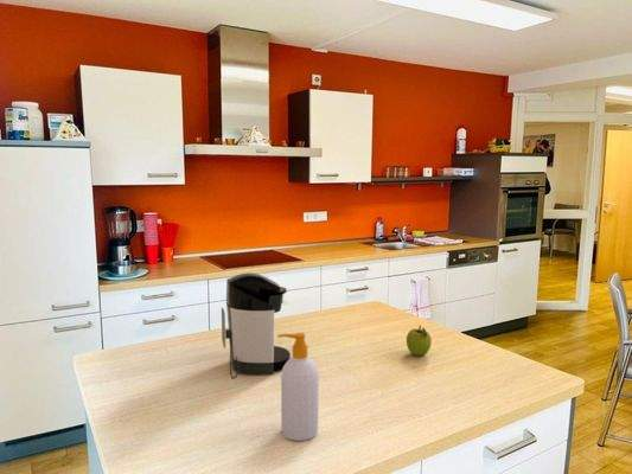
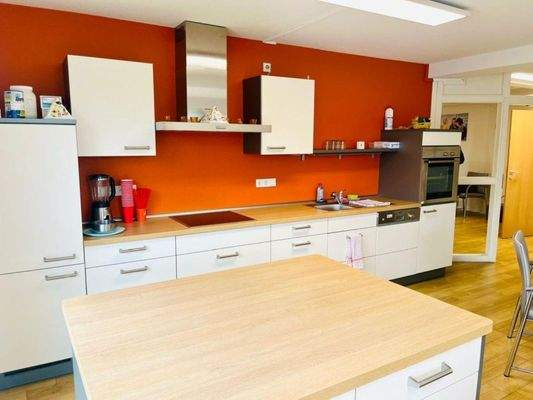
- fruit (420, 340)
- soap bottle (298, 383)
- coffee maker (257, 325)
